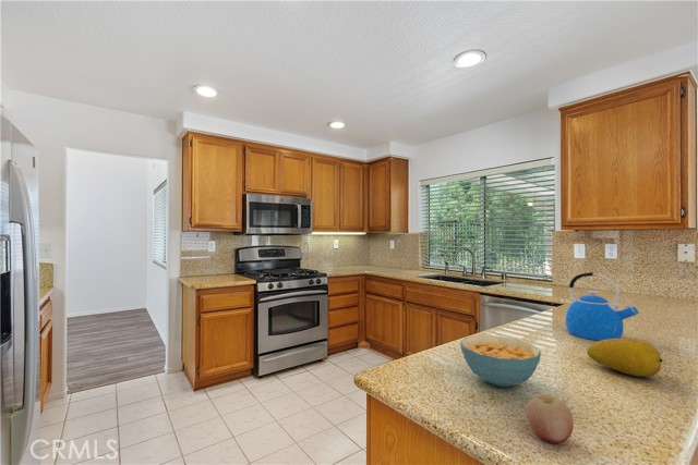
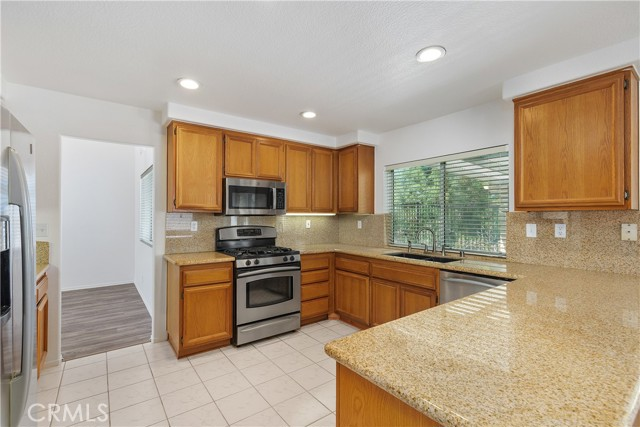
- fruit (549, 418)
- fruit (622, 354)
- cereal bowl (498, 364)
- kettle (600, 304)
